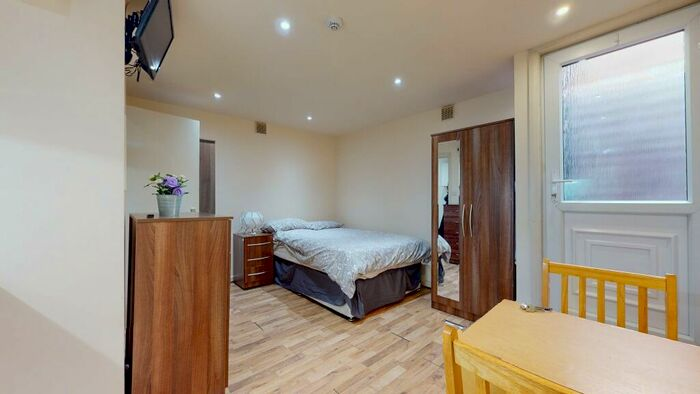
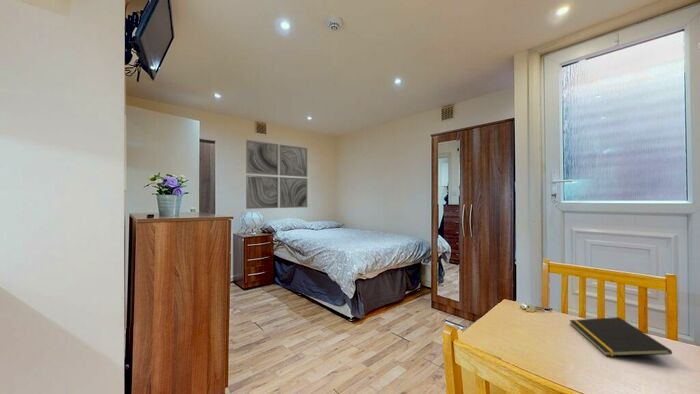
+ wall art (277, 177)
+ notepad (613, 334)
